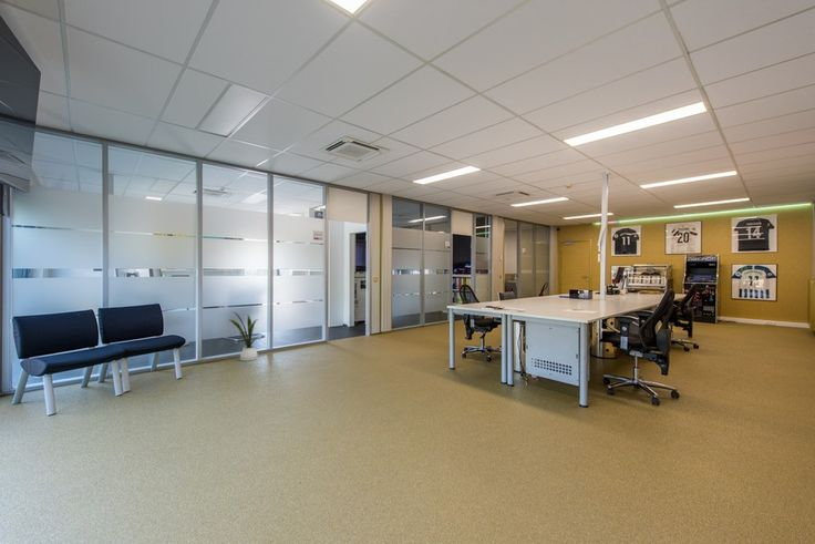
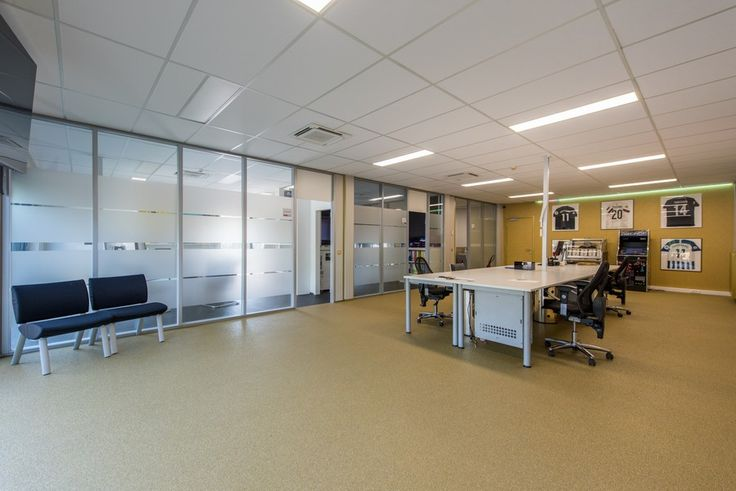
- house plant (246, 335)
